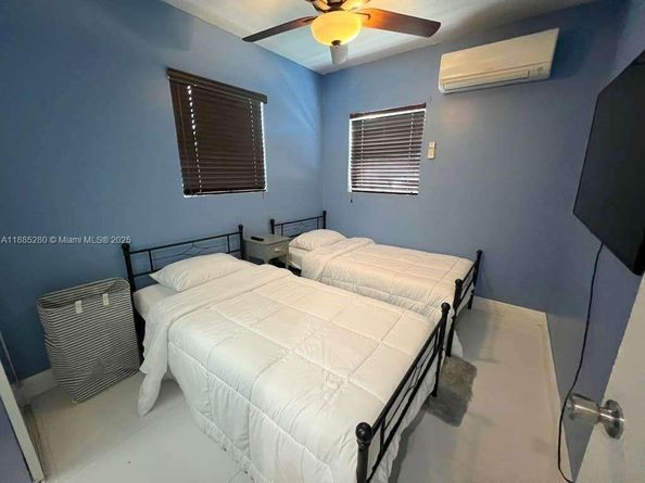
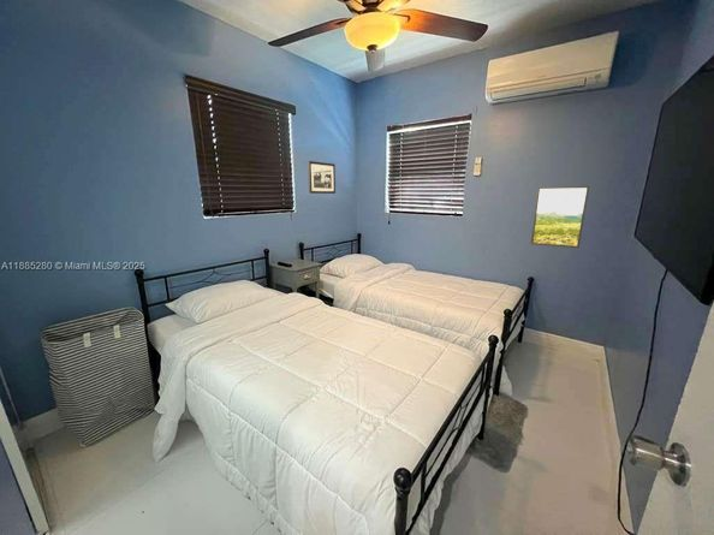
+ picture frame (322, 178)
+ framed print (558, 216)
